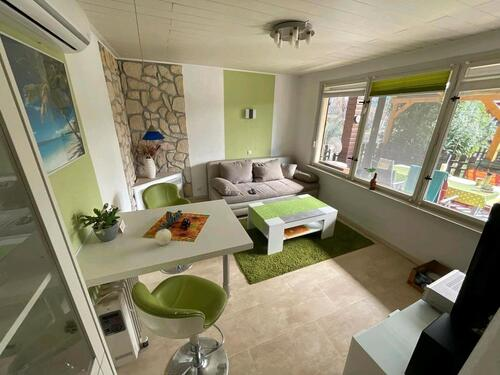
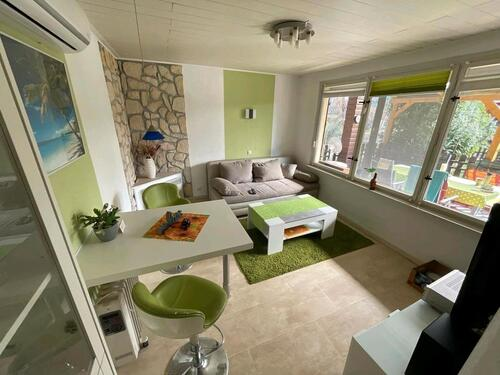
- fruit (163, 236)
